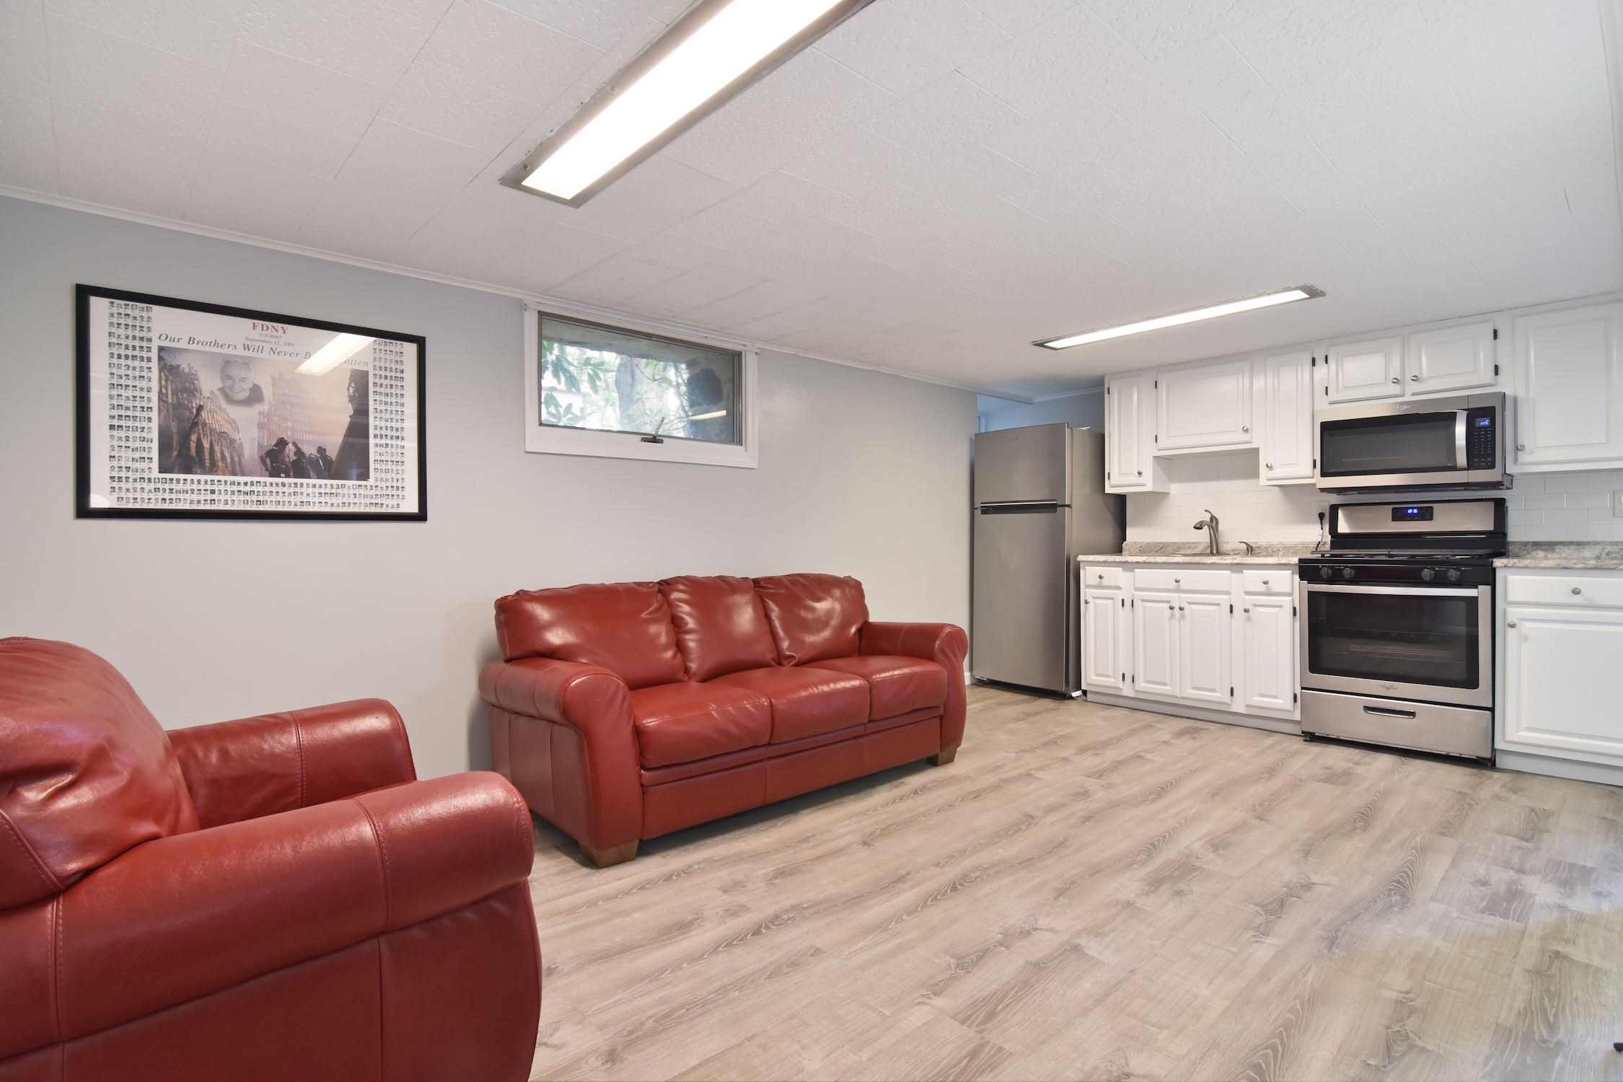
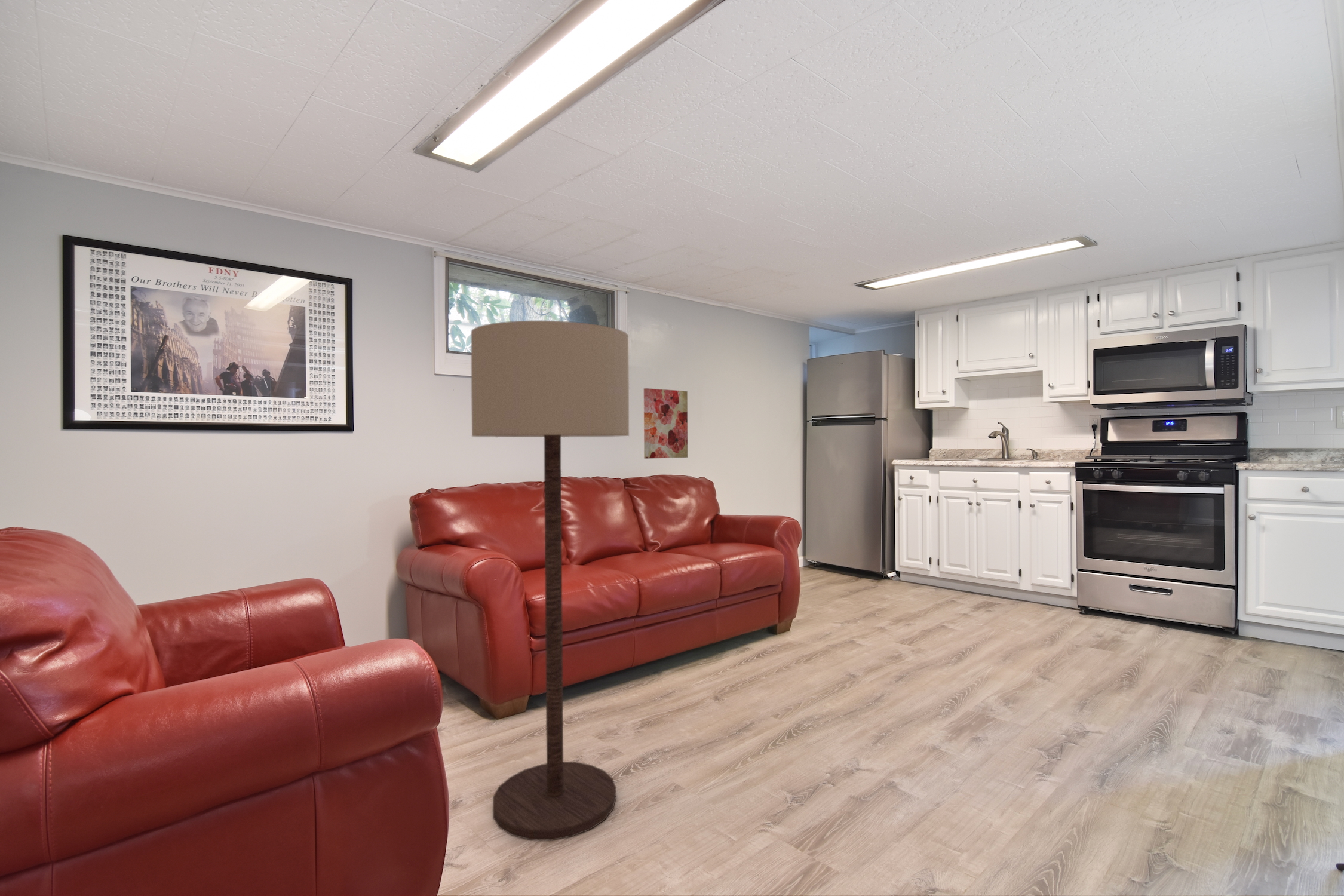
+ wall art (666, 424)
+ floor lamp (553, 569)
